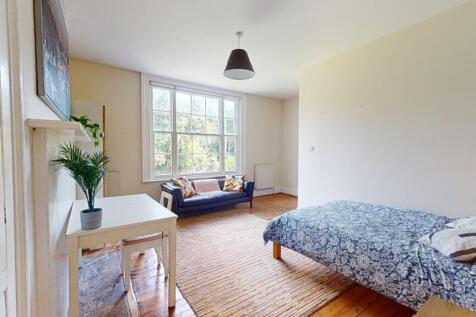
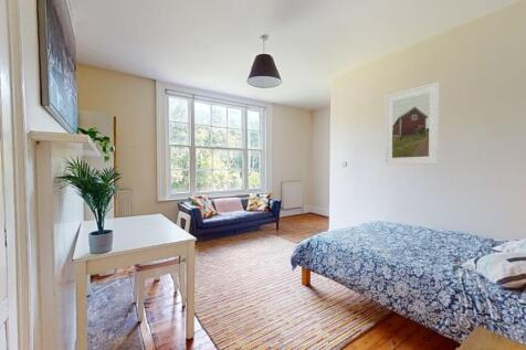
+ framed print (409, 127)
